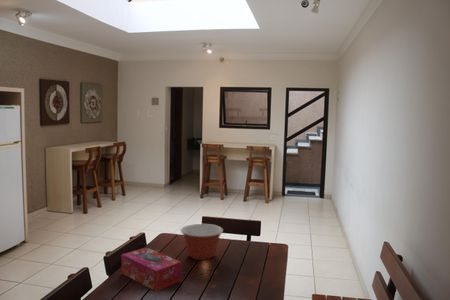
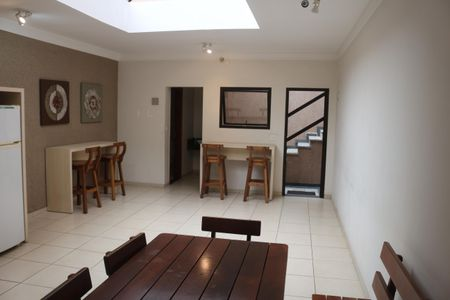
- mixing bowl (201, 242)
- tissue box (150, 267)
